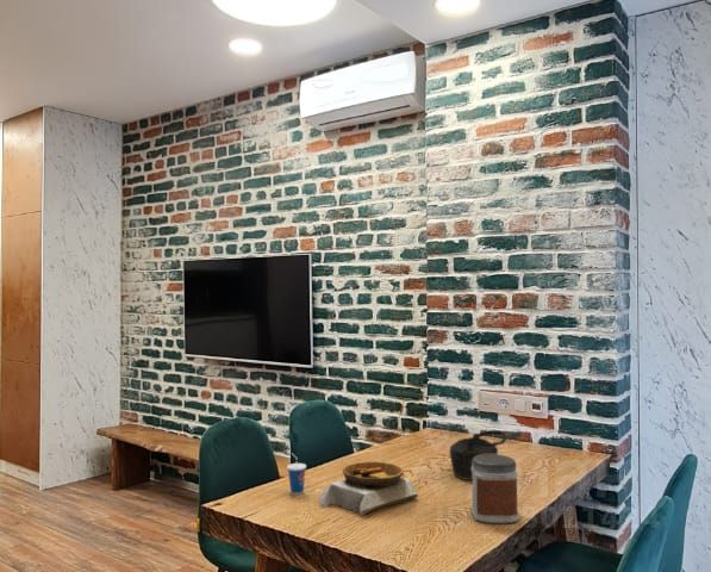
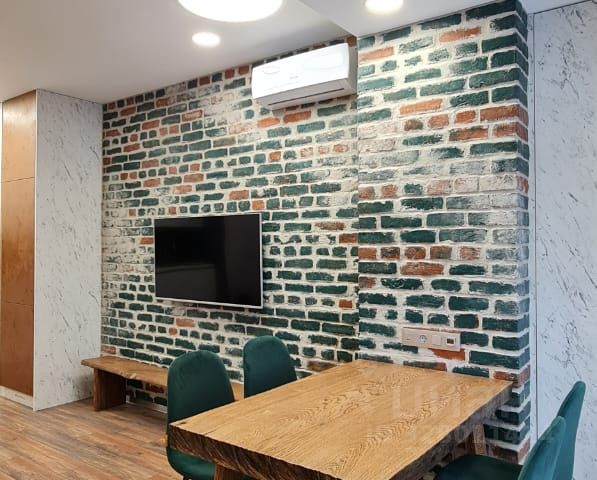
- jar (494, 486)
- teapot (475, 455)
- cup (297, 471)
- bowl (373, 481)
